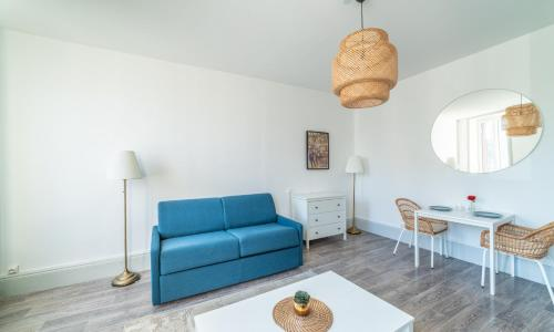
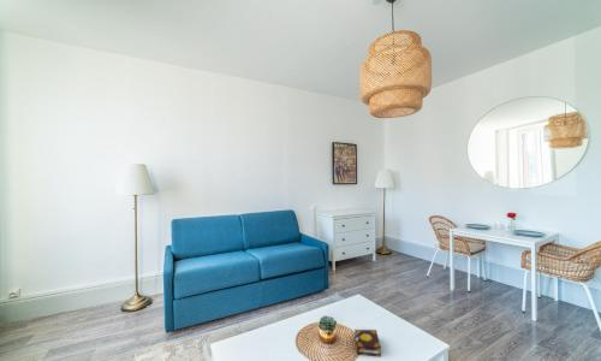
+ book (367, 341)
